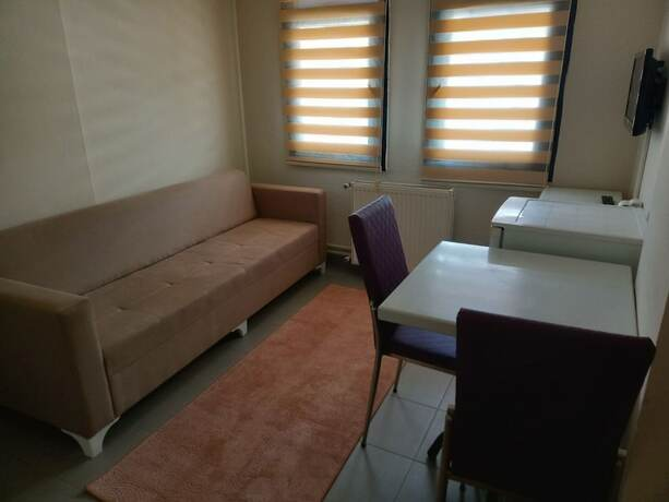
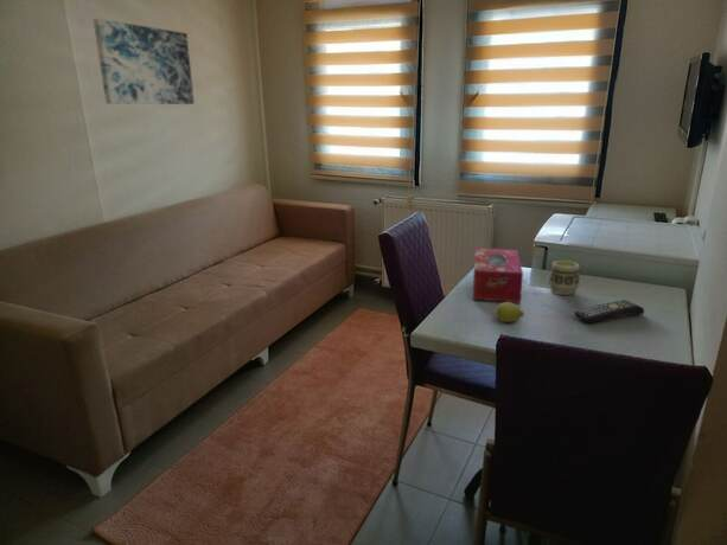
+ wall art (148, 65)
+ remote control (610, 310)
+ tissue box (496, 272)
+ cup (563, 277)
+ fruit (509, 312)
